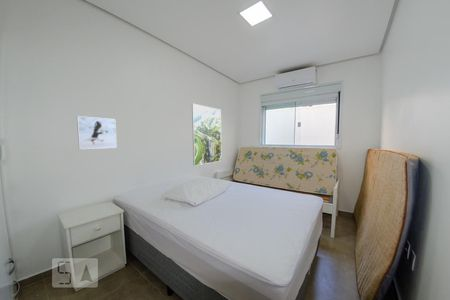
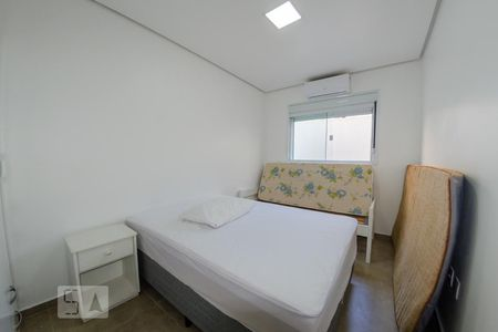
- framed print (98, 133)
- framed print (208, 135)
